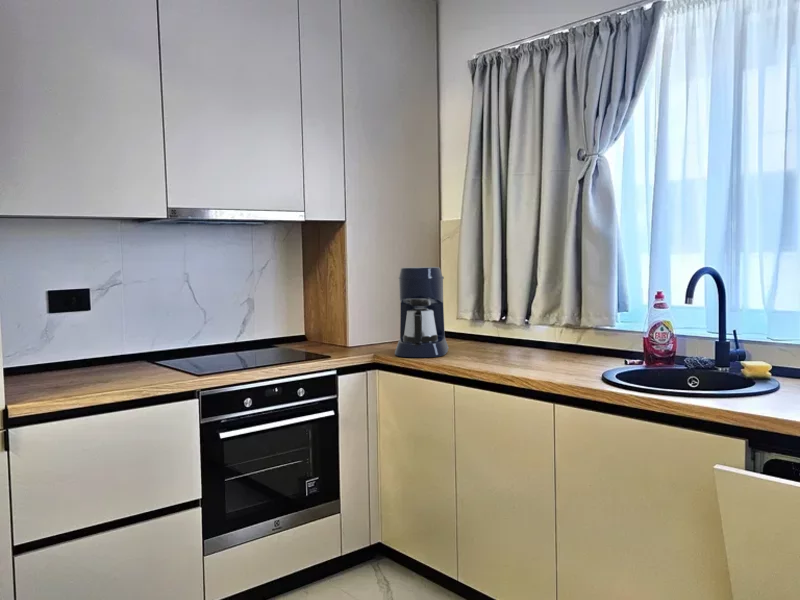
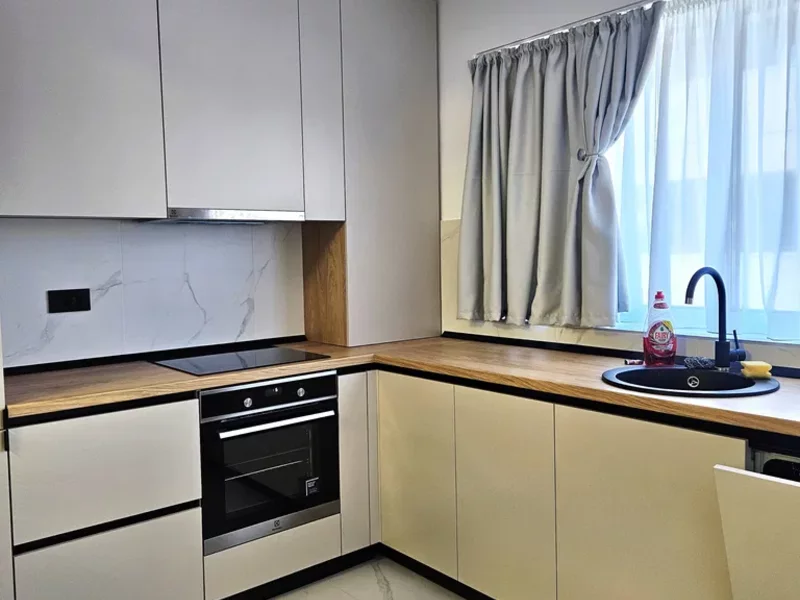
- coffee maker (422, 310)
